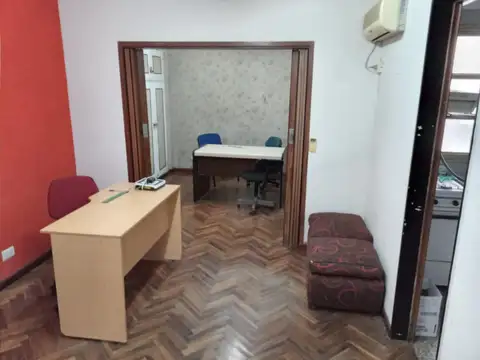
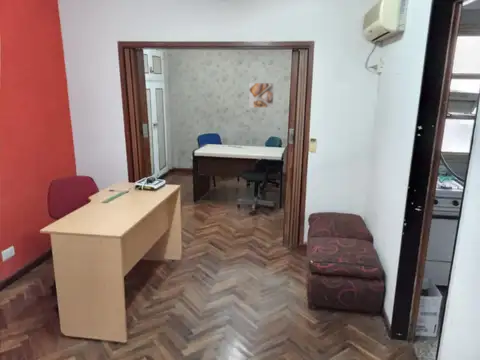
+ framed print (261, 95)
